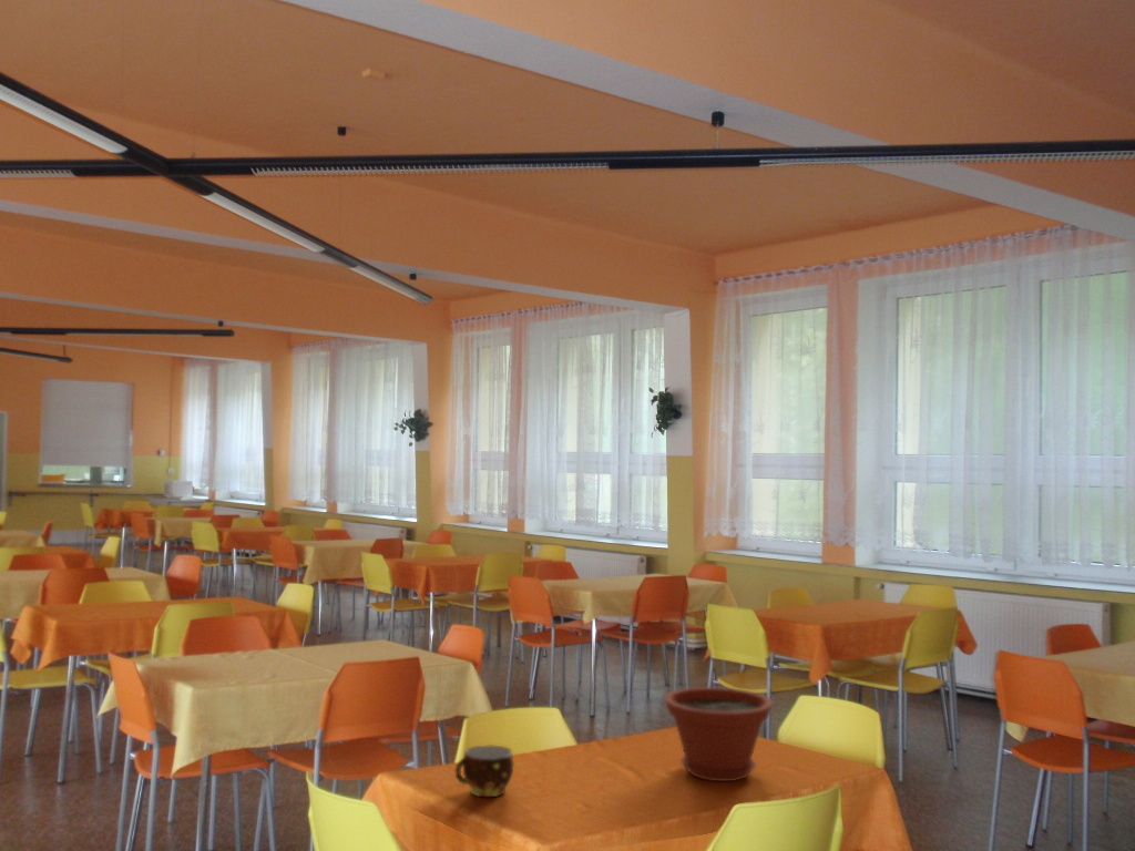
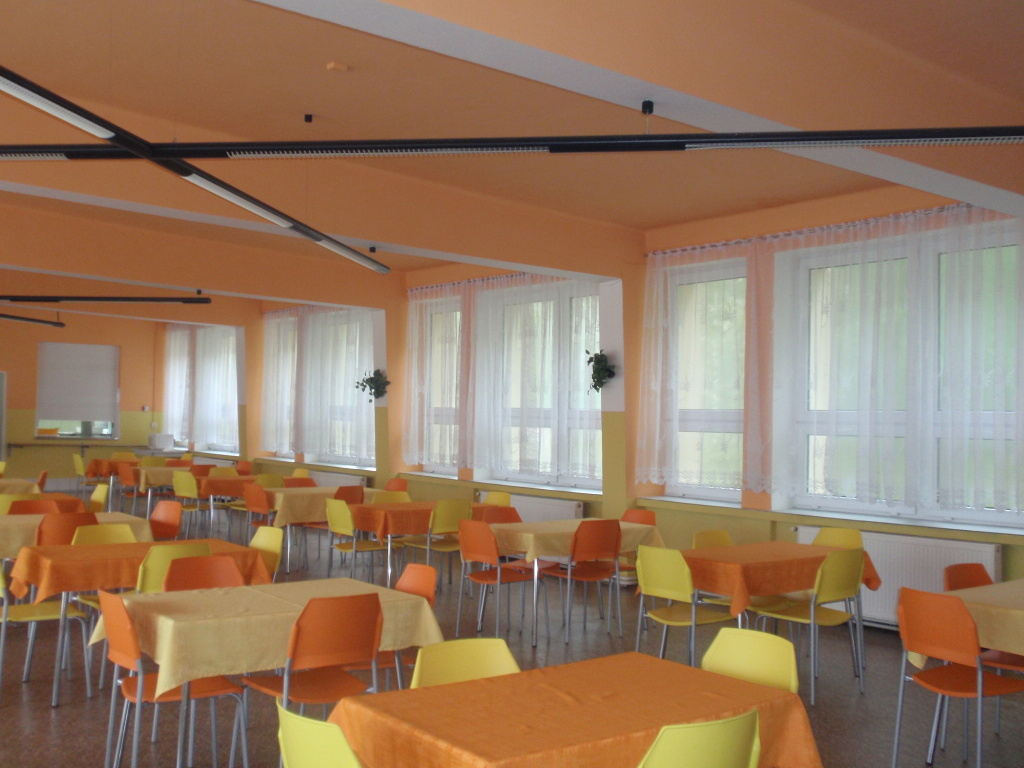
- cup (485, 772)
- plant pot (717, 736)
